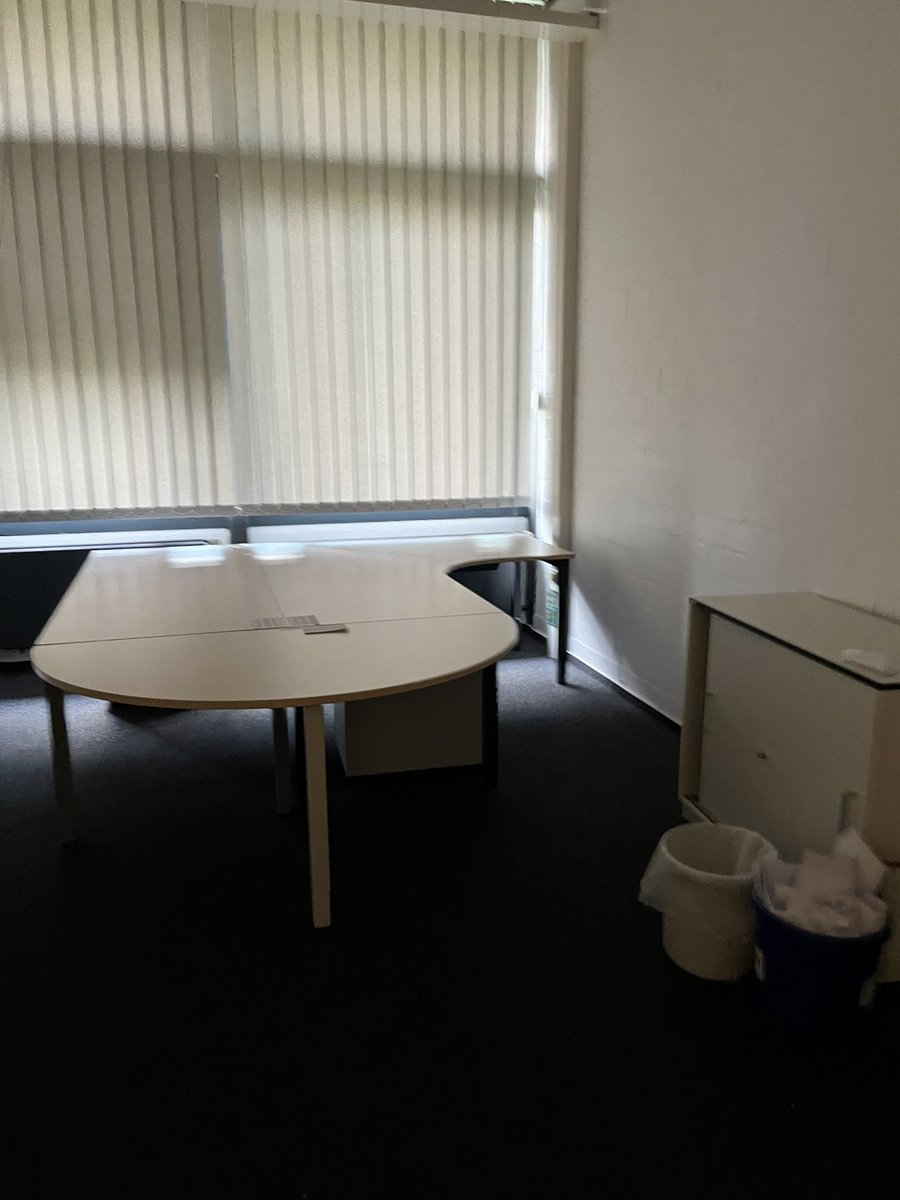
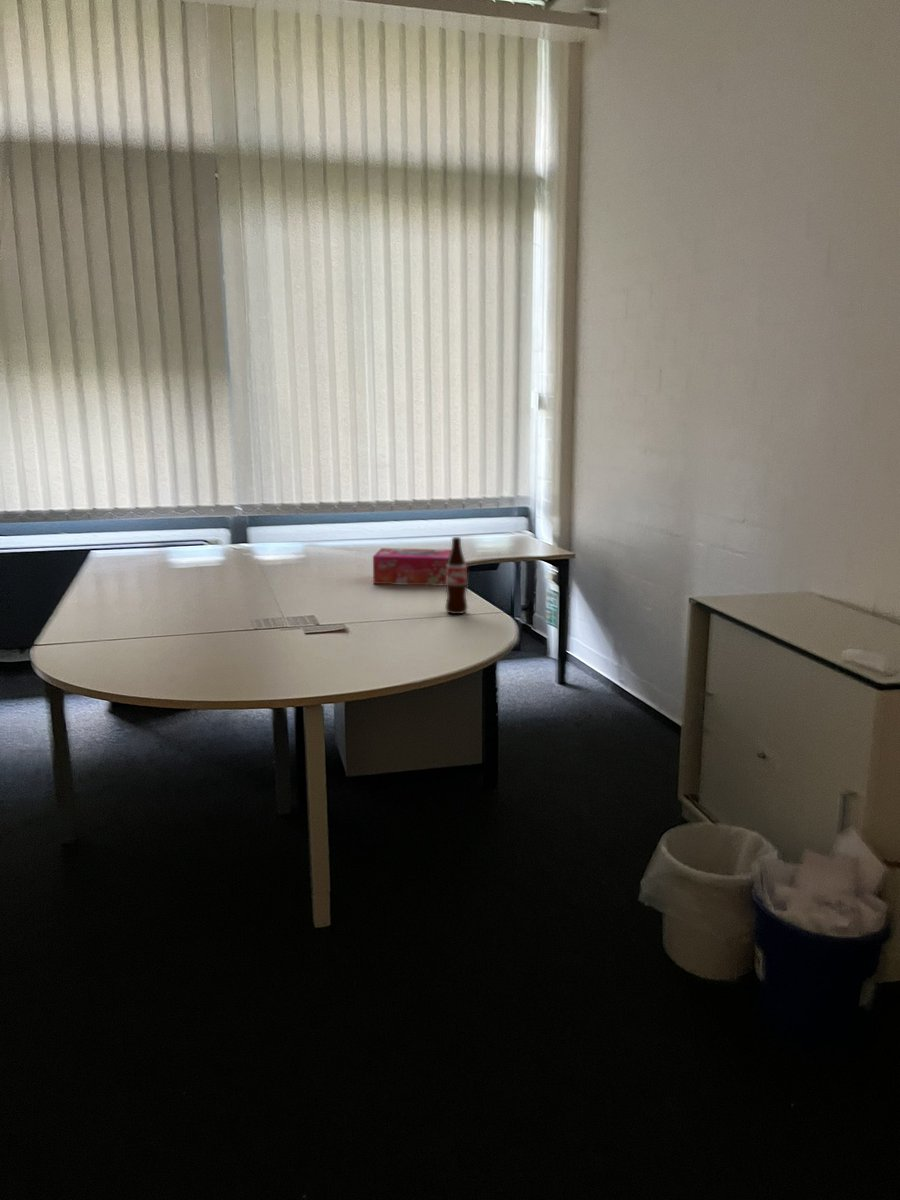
+ tissue box (417, 566)
+ bottle (456, 575)
